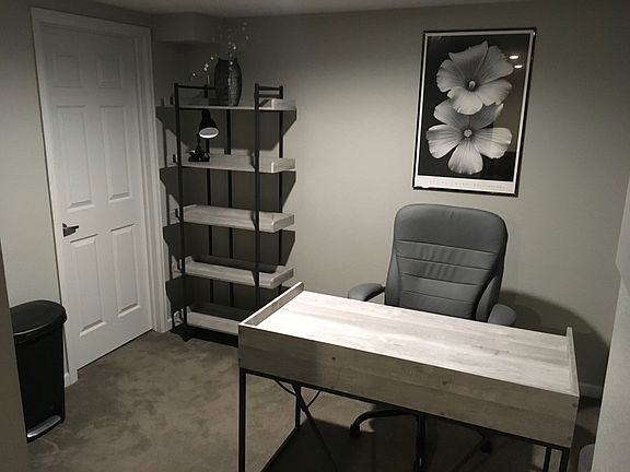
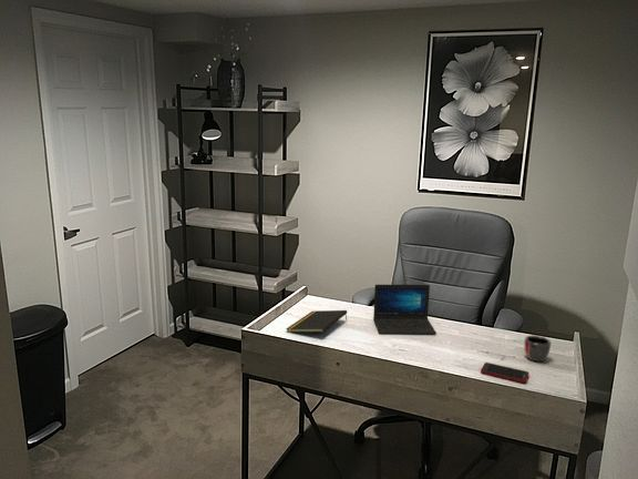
+ laptop (404, 308)
+ notepad (317, 320)
+ cell phone (504, 373)
+ mug (535, 347)
